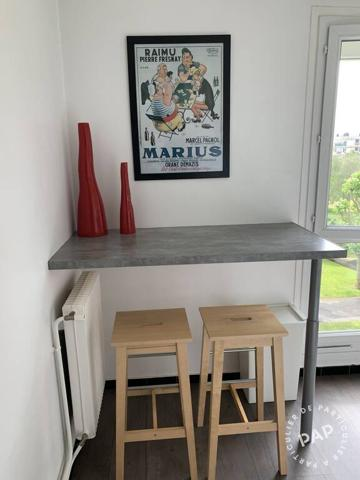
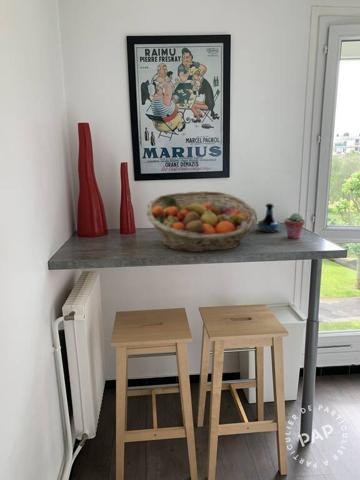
+ potted succulent (294, 224)
+ fruit basket (201, 219)
+ tequila bottle (269, 217)
